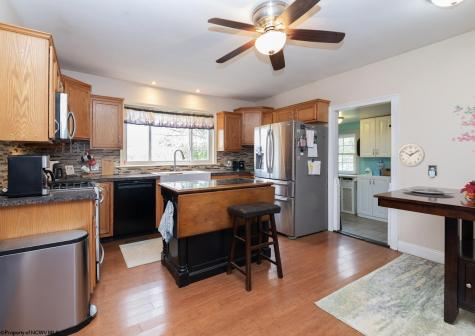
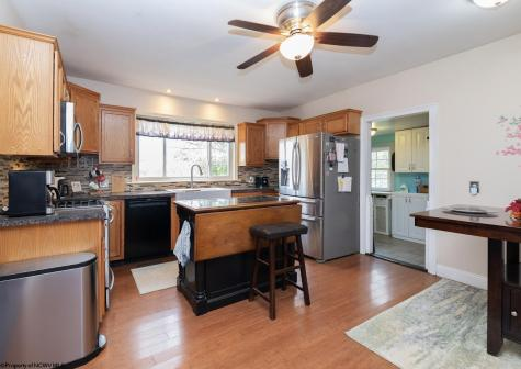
- wall clock (410, 155)
